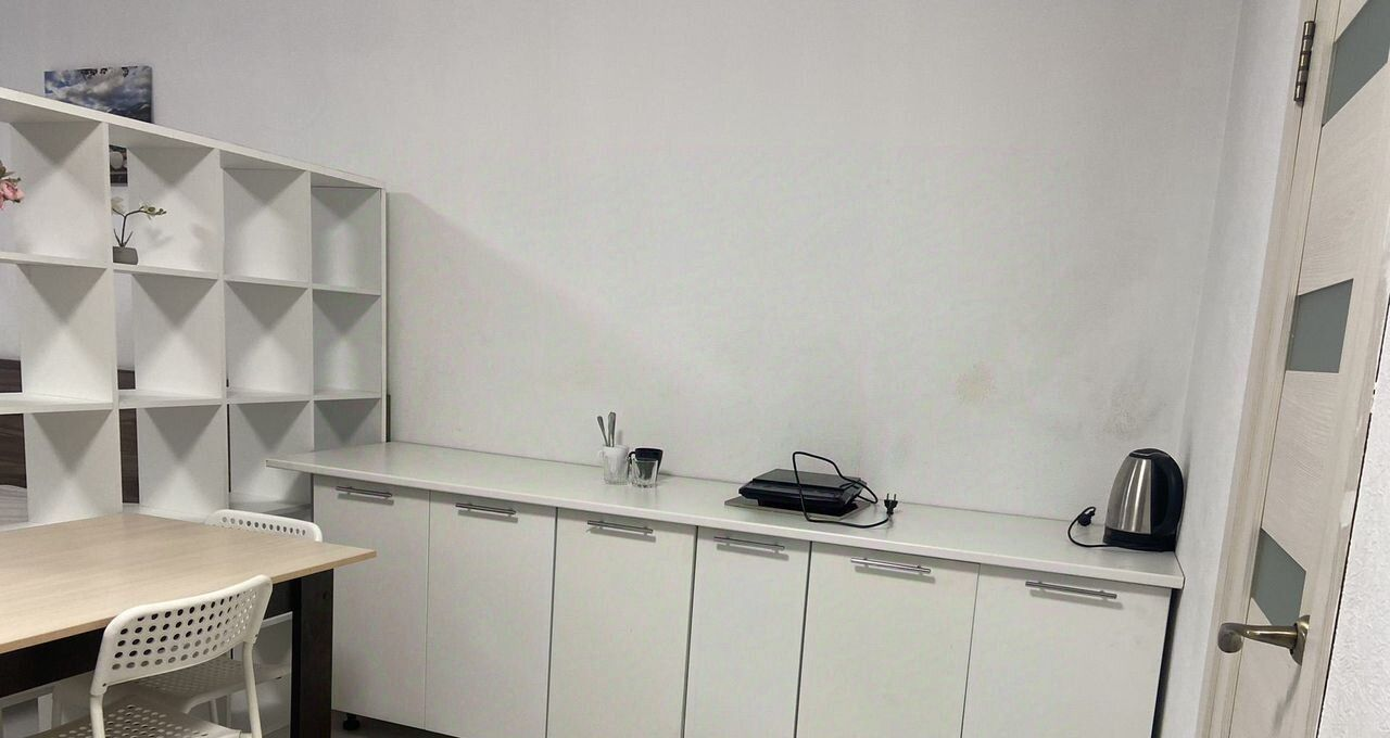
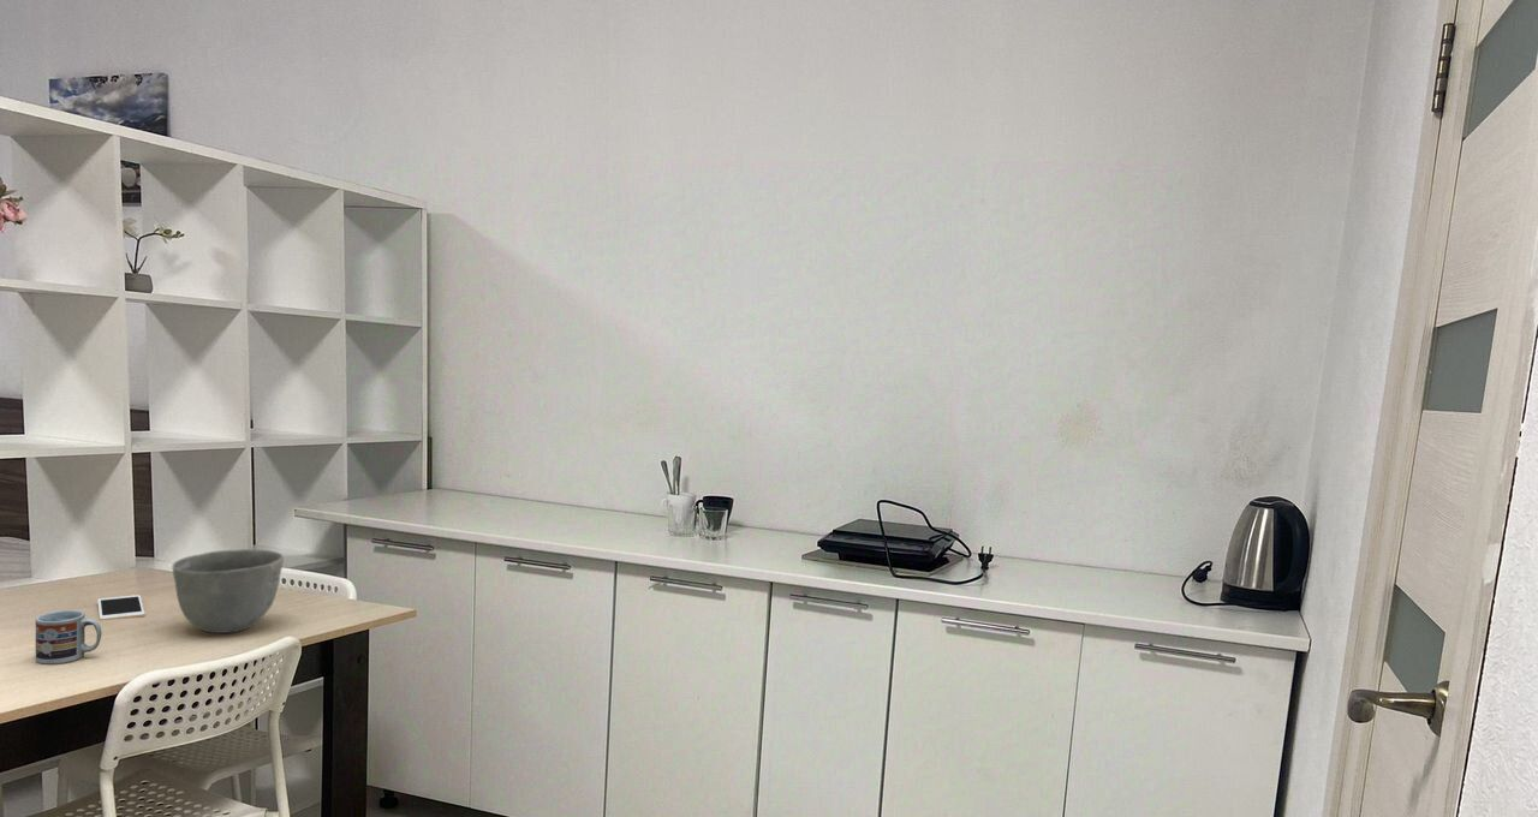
+ cell phone (120, 607)
+ cup (68, 636)
+ bowl (228, 592)
